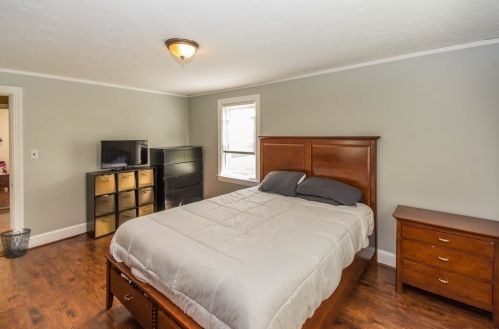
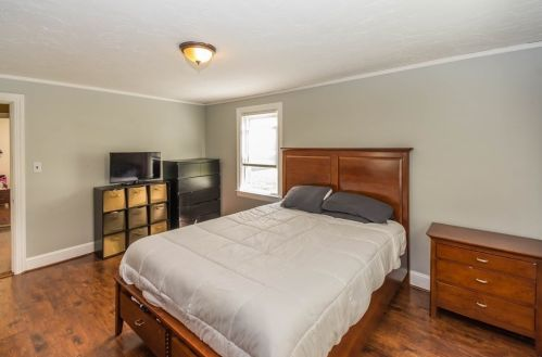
- wastebasket (16, 243)
